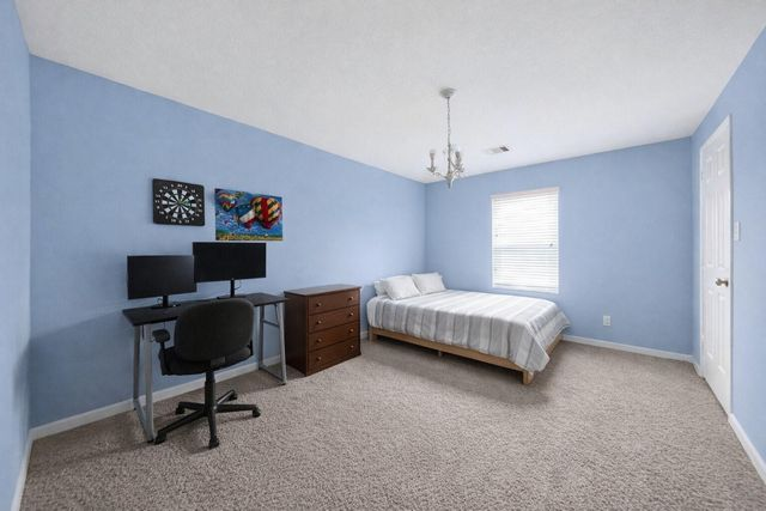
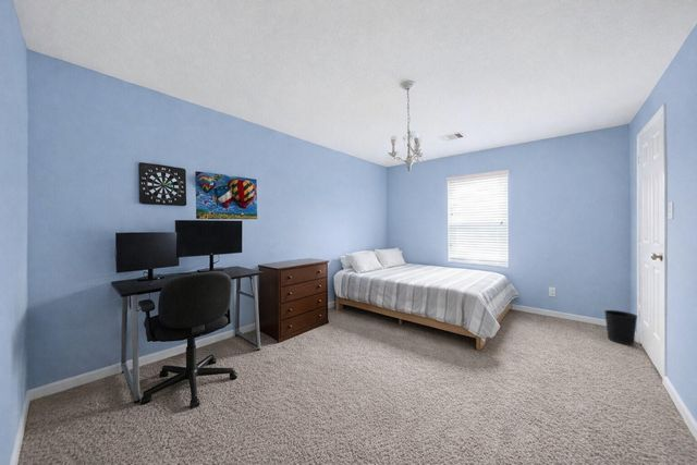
+ wastebasket (620, 327)
